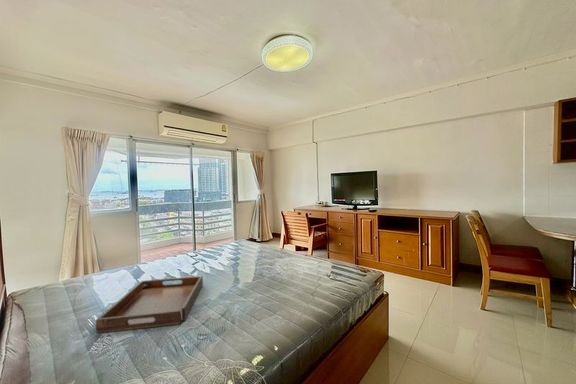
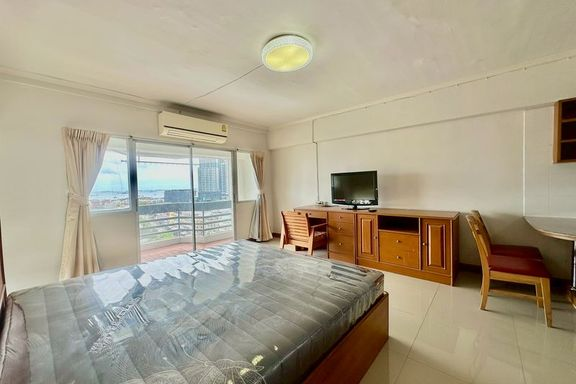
- serving tray (159, 299)
